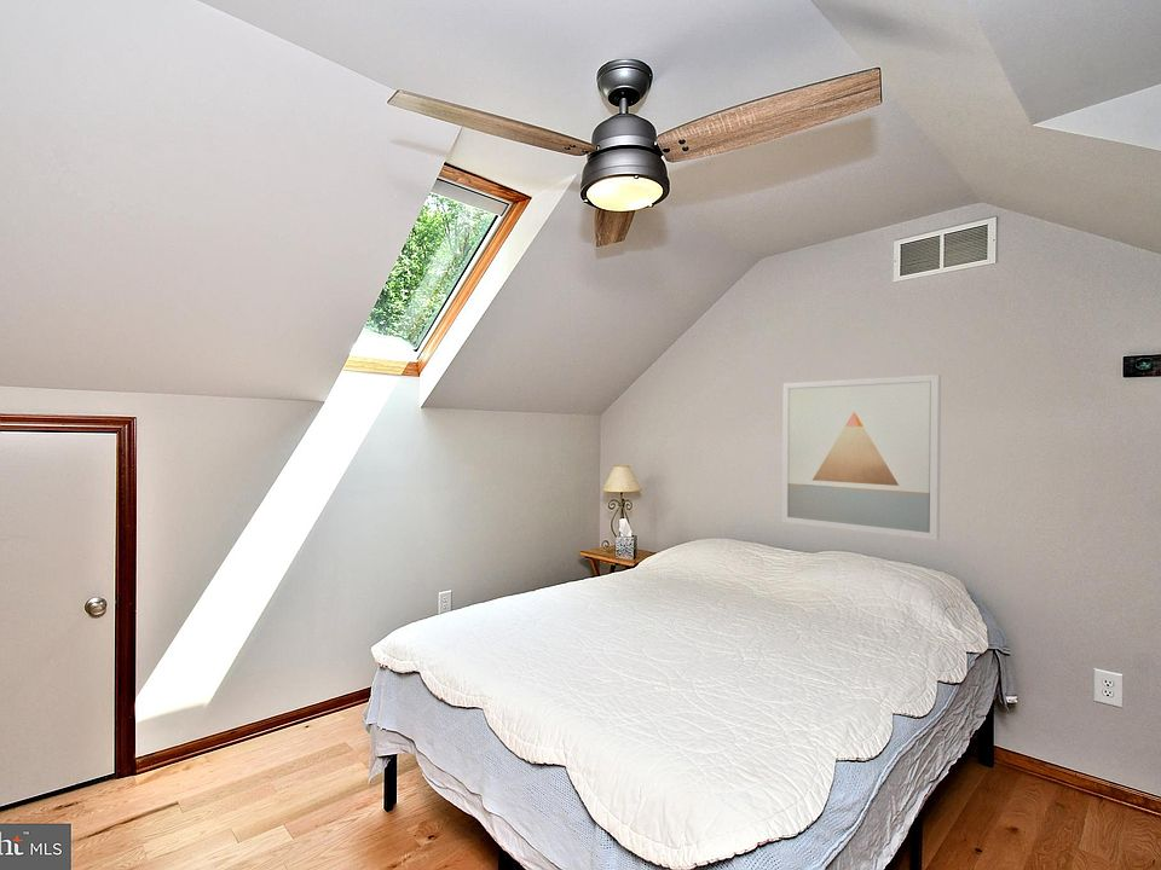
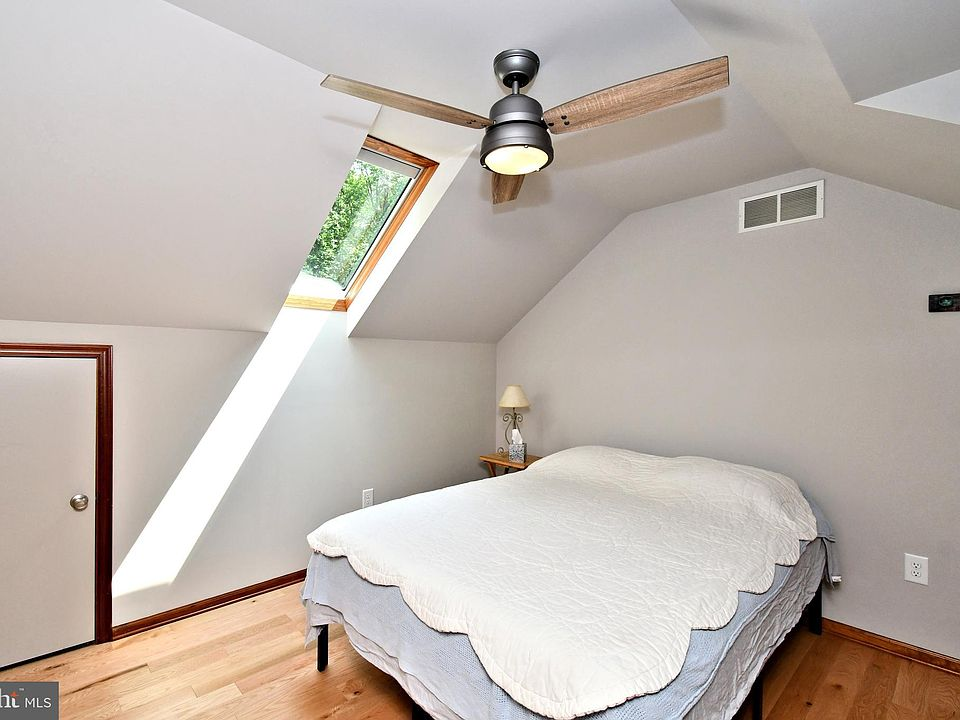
- wall art (854, 454)
